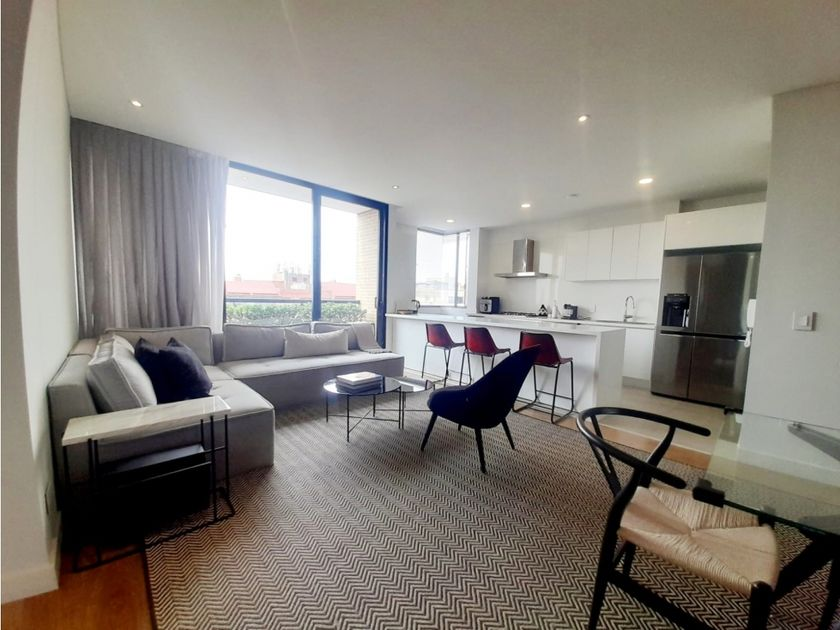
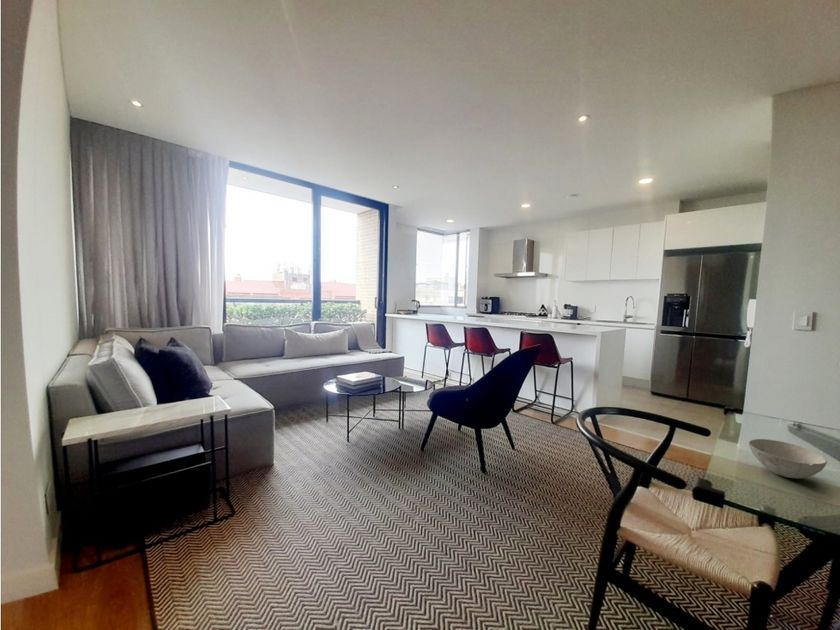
+ bowl (784, 461)
